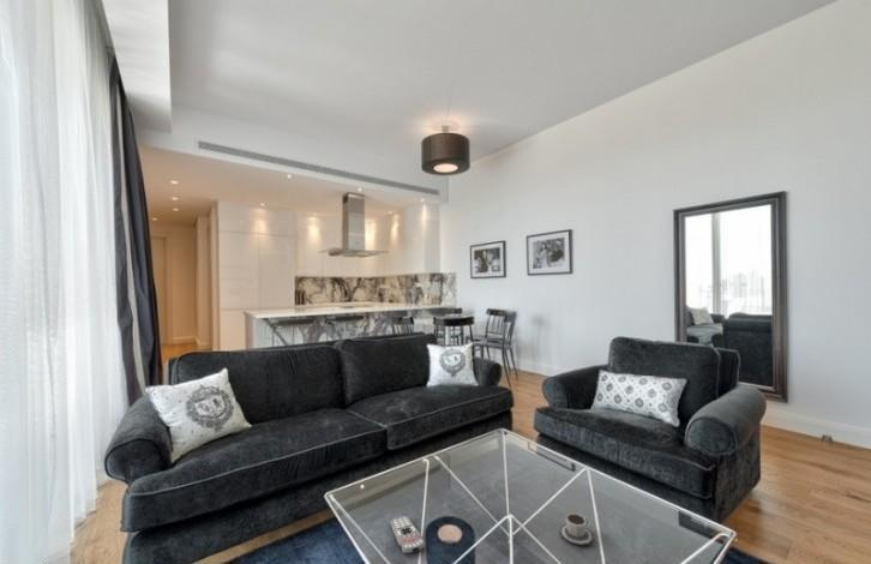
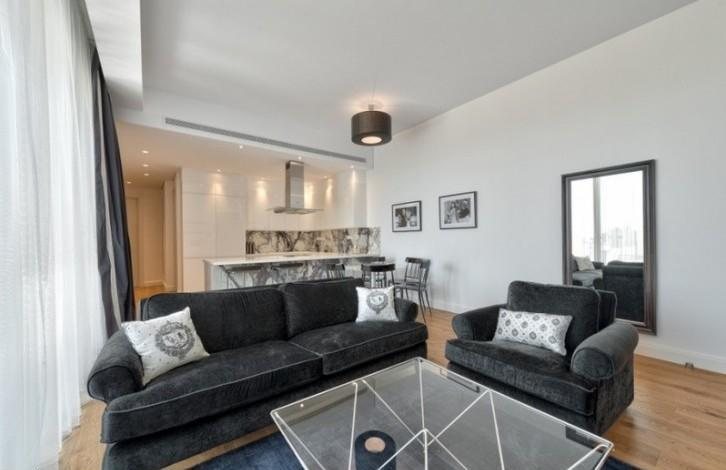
- remote control (406, 533)
- cup (576, 527)
